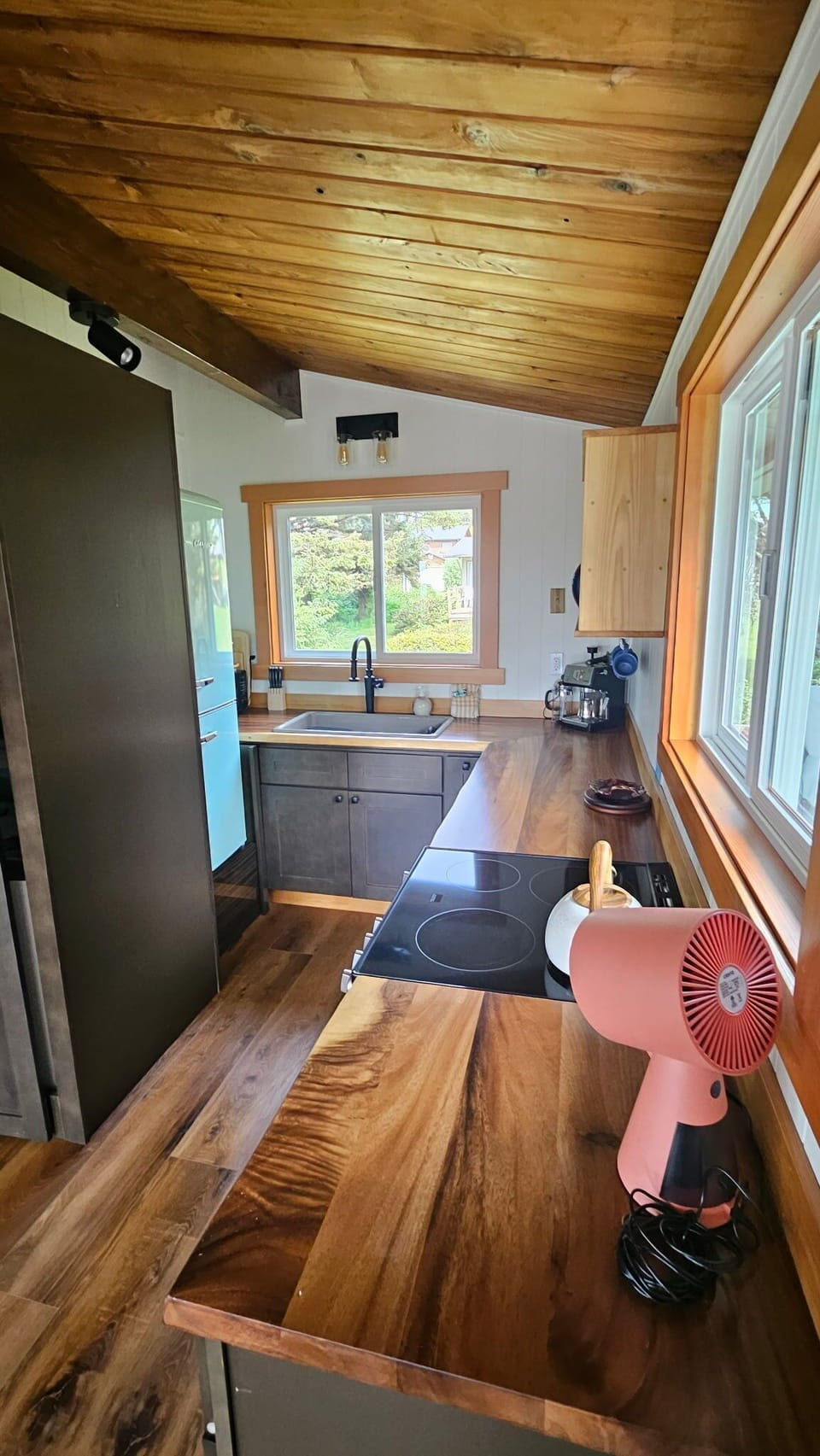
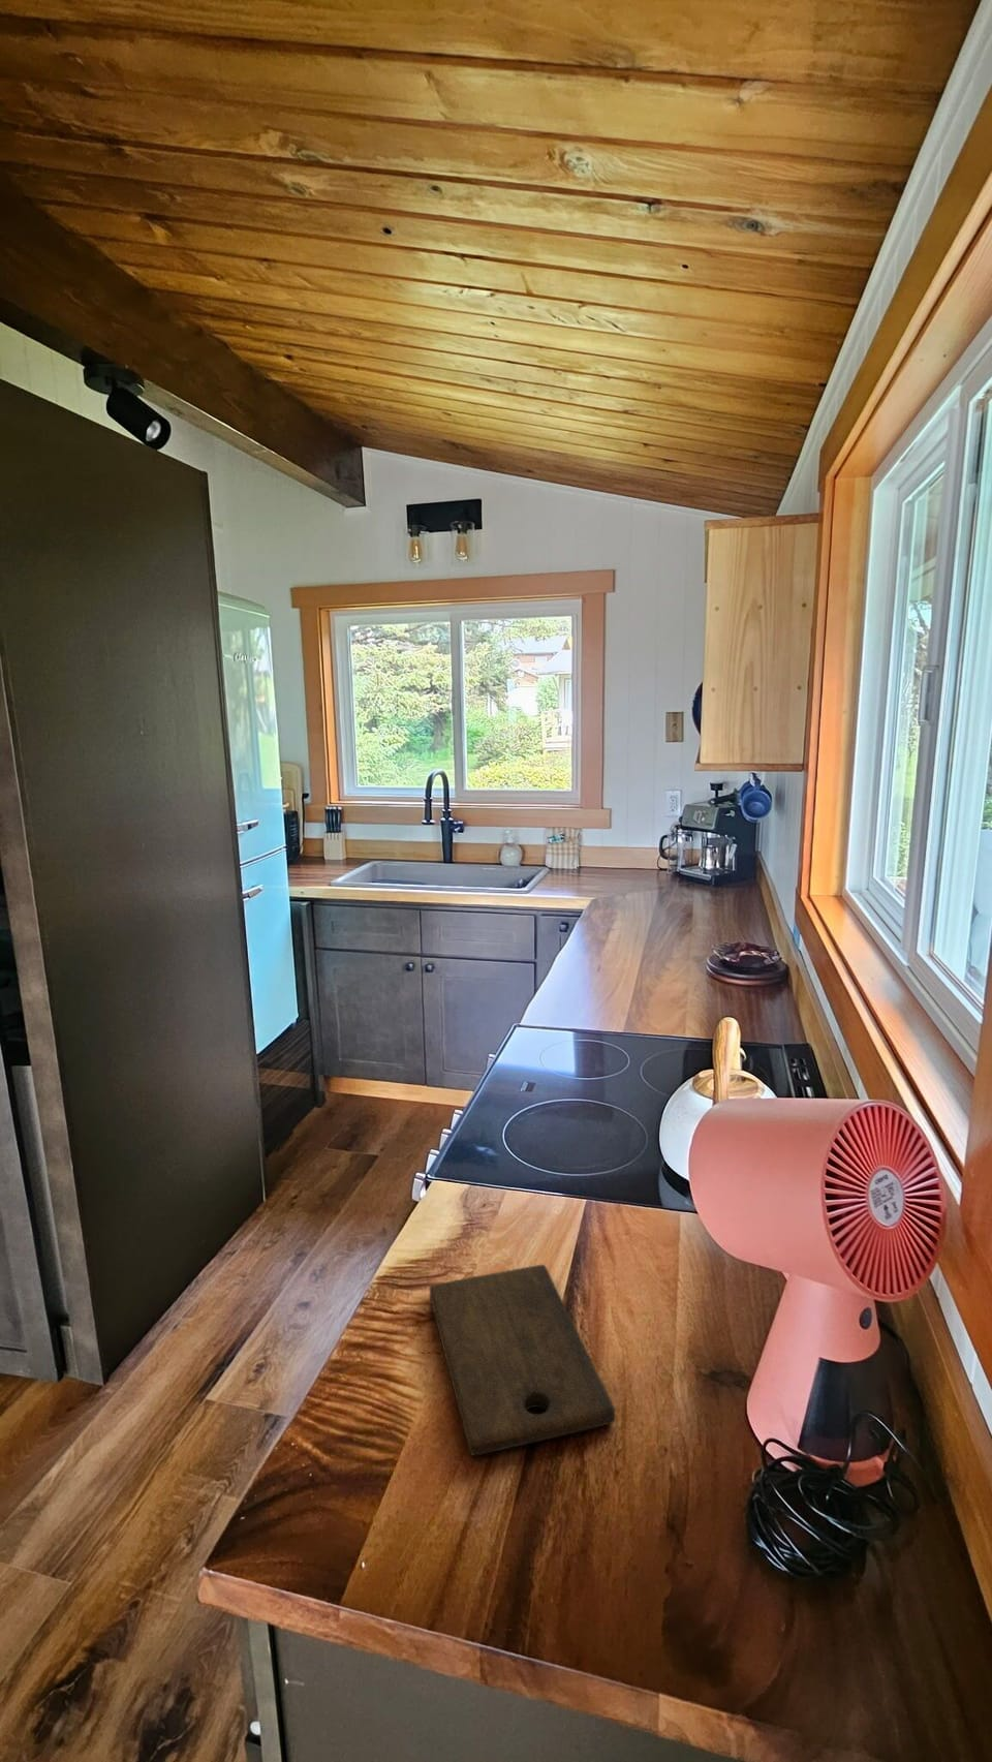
+ cutting board (513, 1347)
